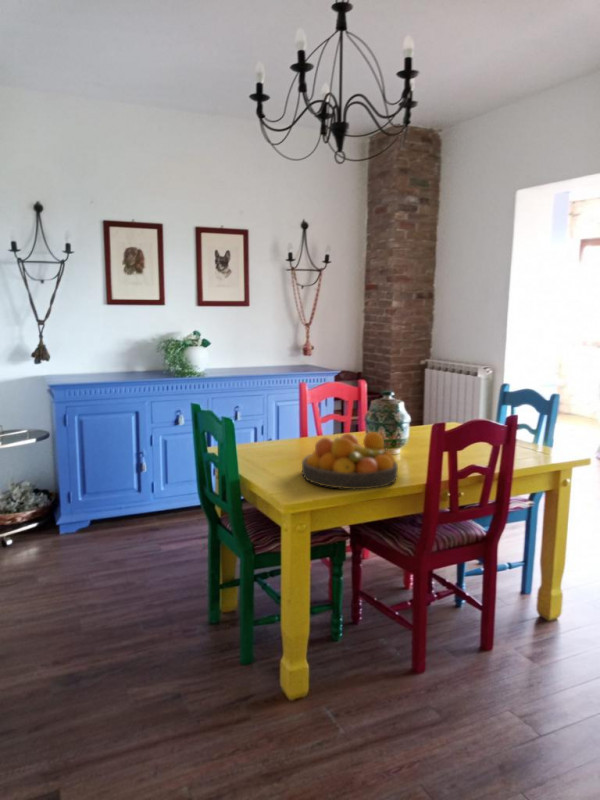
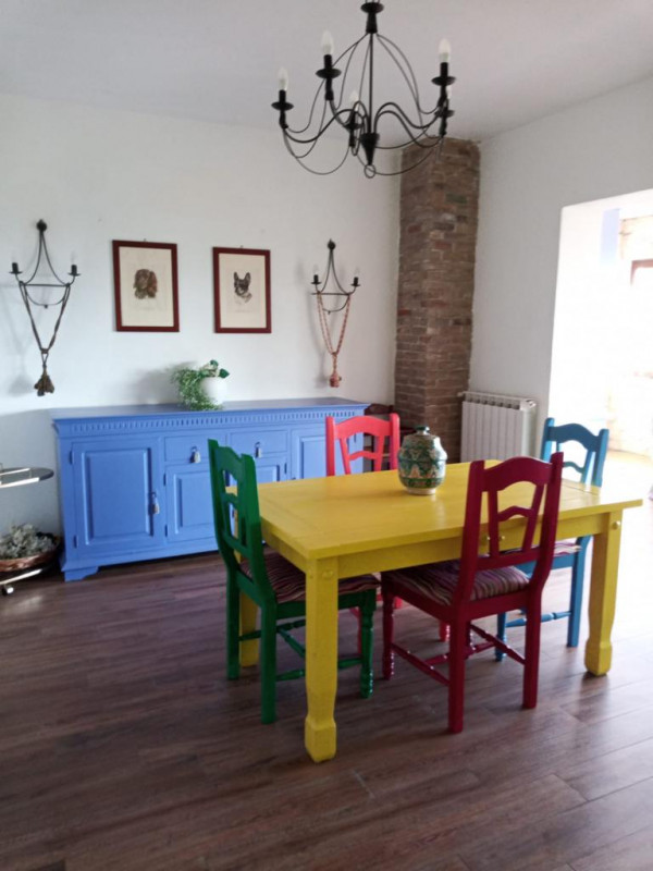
- fruit bowl (350, 455)
